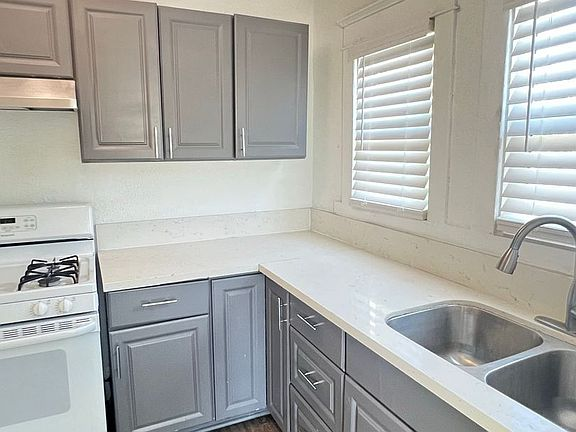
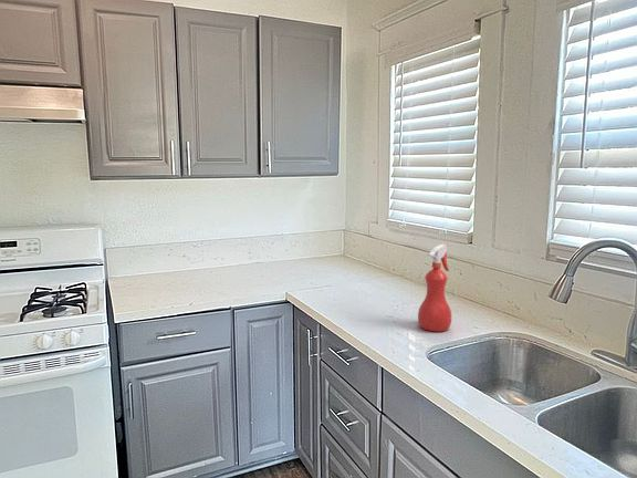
+ spray bottle (437, 285)
